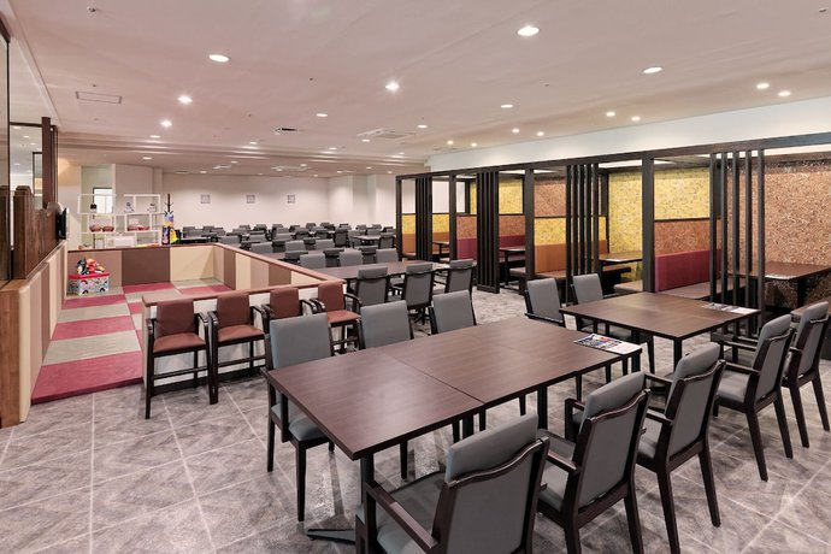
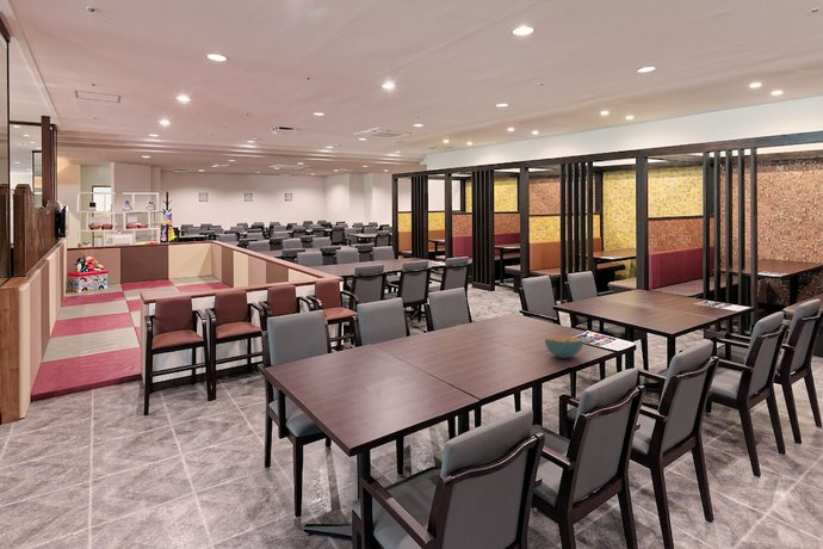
+ cereal bowl (563, 347)
